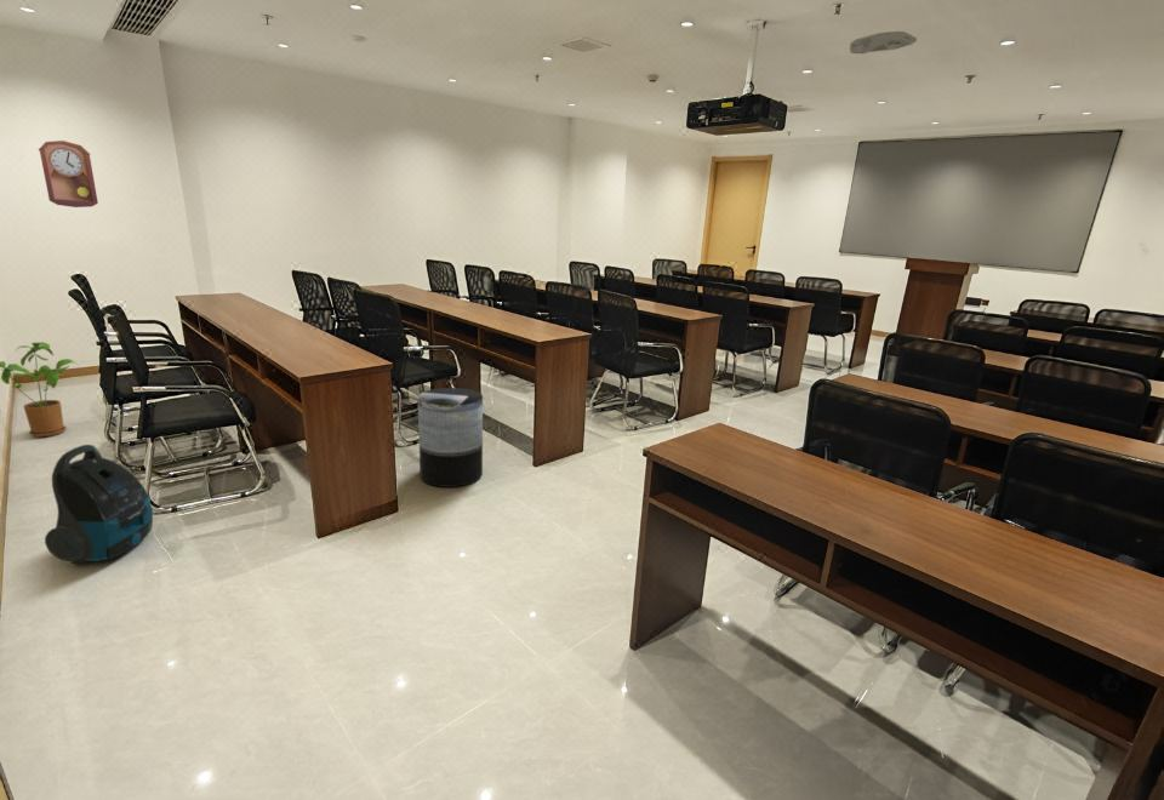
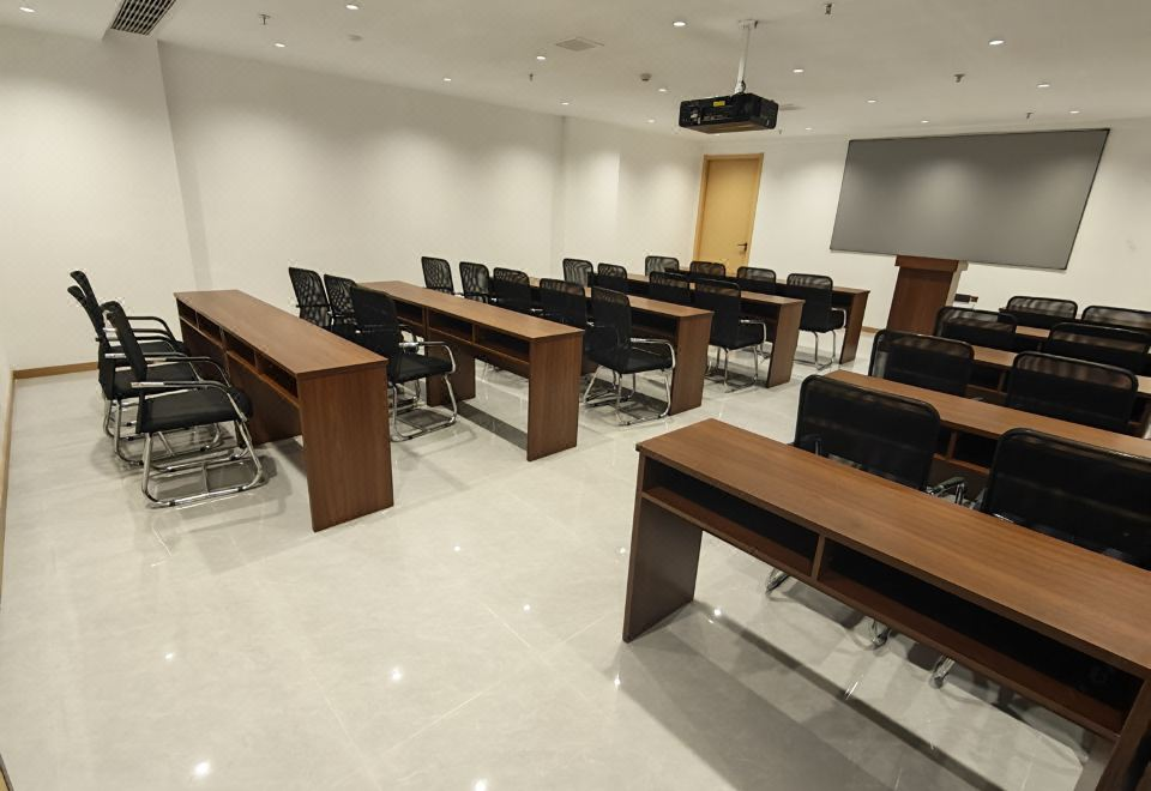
- pendulum clock (68, 175)
- trash can (451, 435)
- vacuum cleaner (99, 501)
- mineral sample (883, 41)
- house plant (44, 389)
